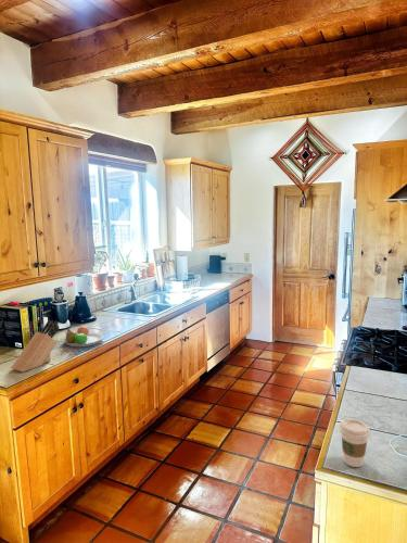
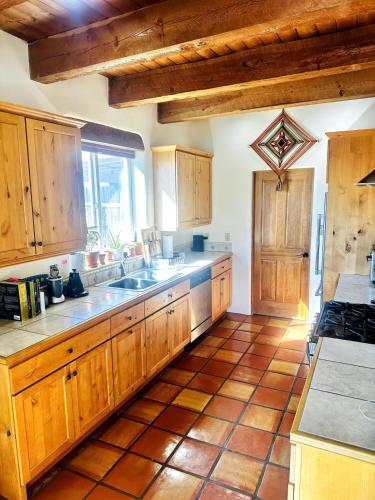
- fruit bowl (82, 334)
- coffee cup (354, 443)
- knife block (37, 343)
